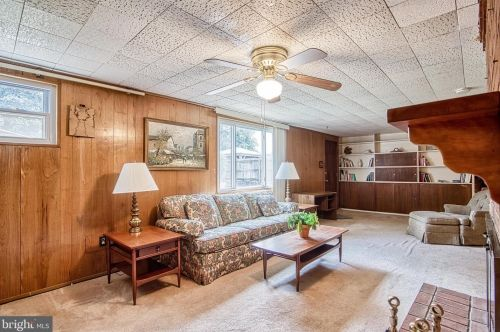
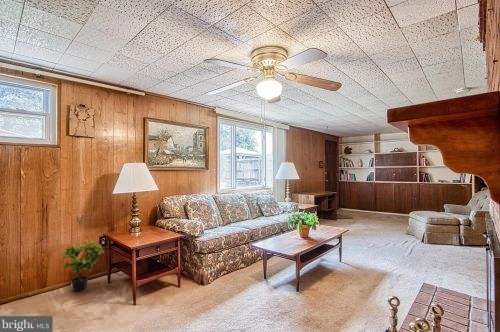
+ potted plant (83, 264)
